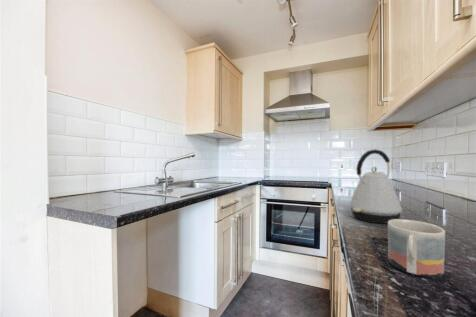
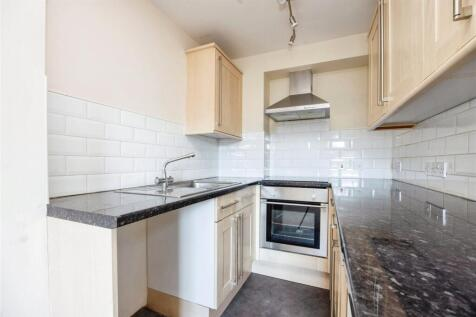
- kettle (375, 184)
- mug (413, 249)
